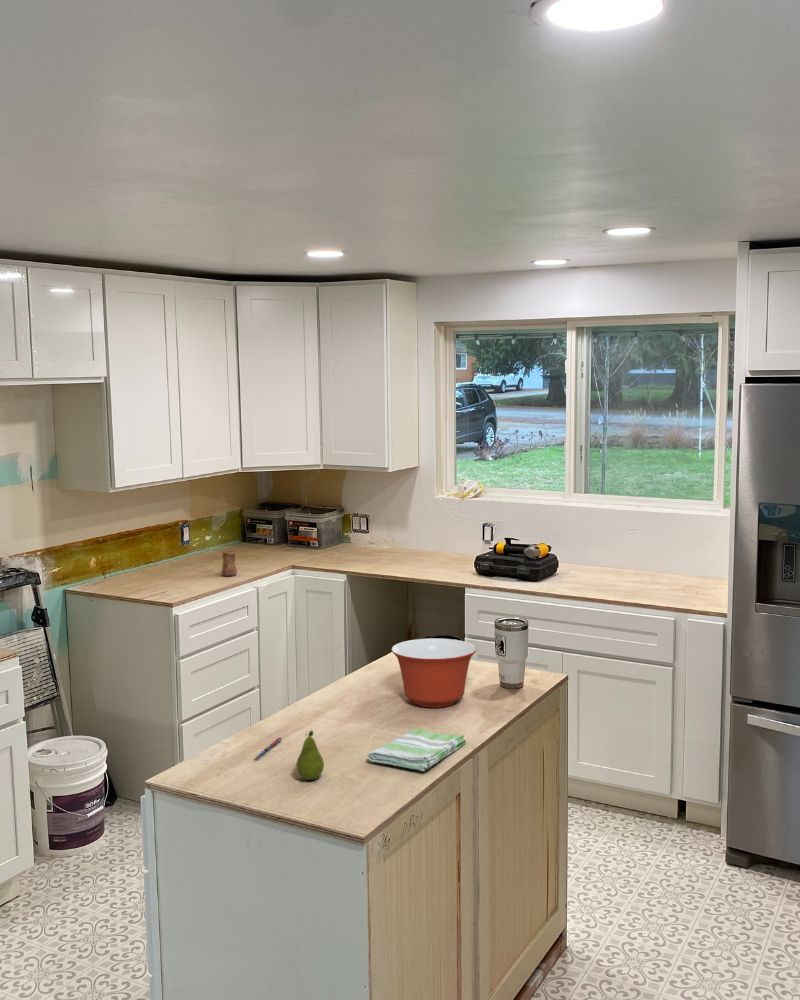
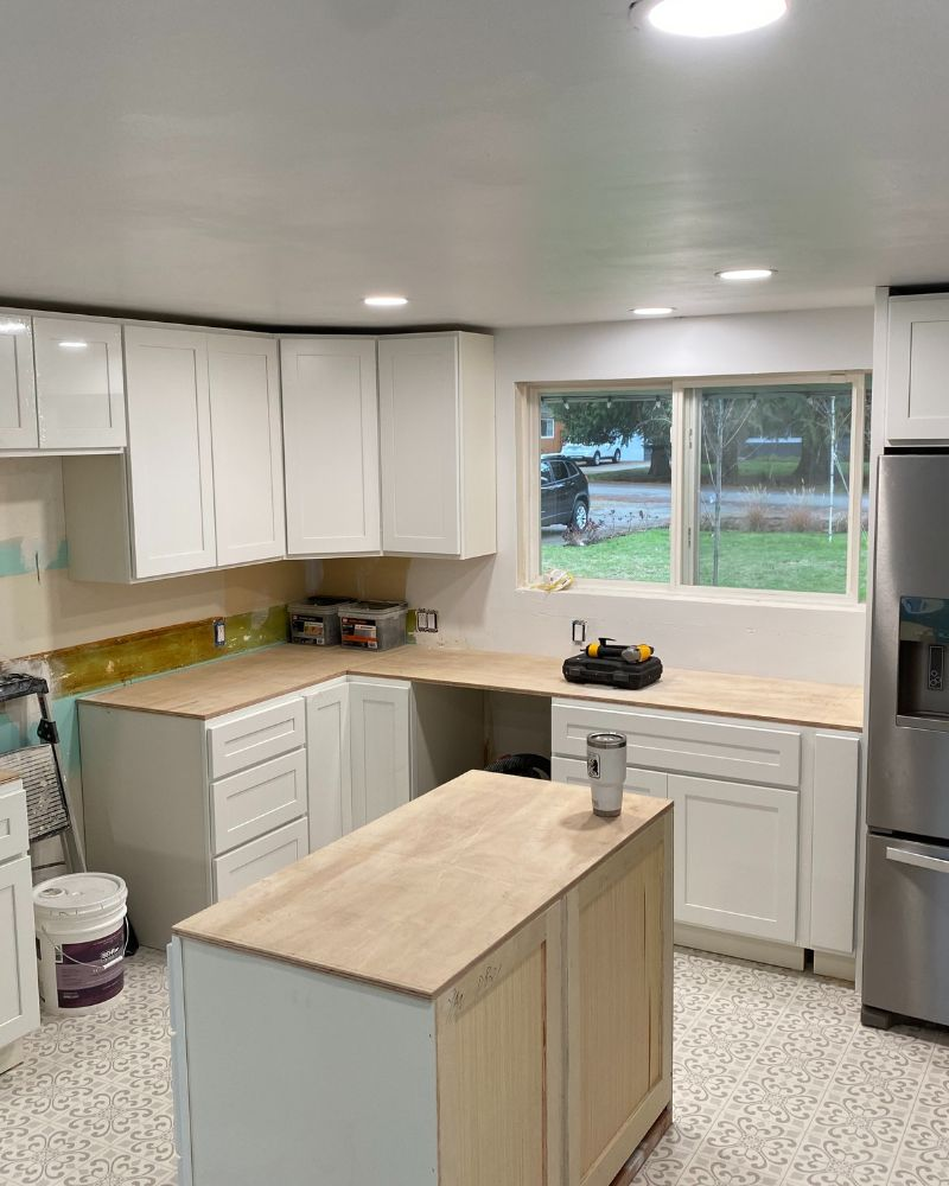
- cup (229, 563)
- dish towel (417, 746)
- mixing bowl (434, 674)
- fruit (309, 754)
- pen (268, 747)
